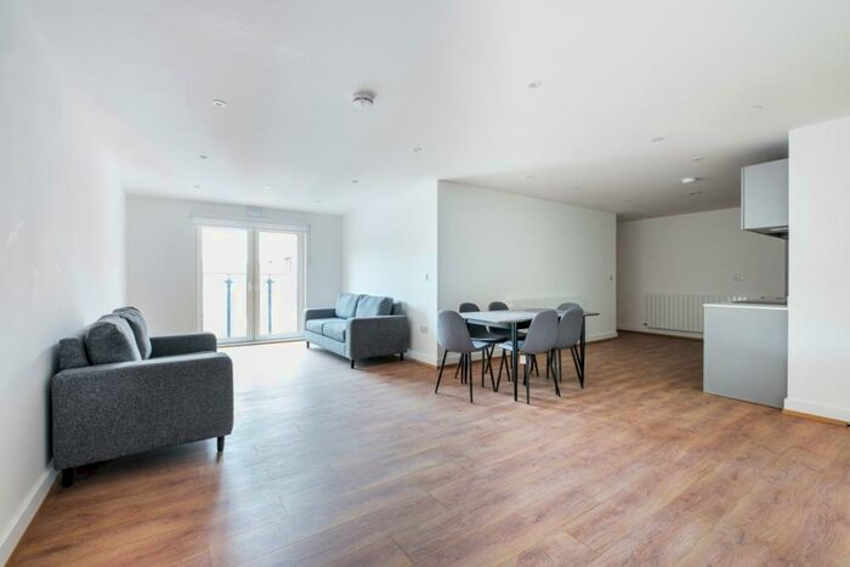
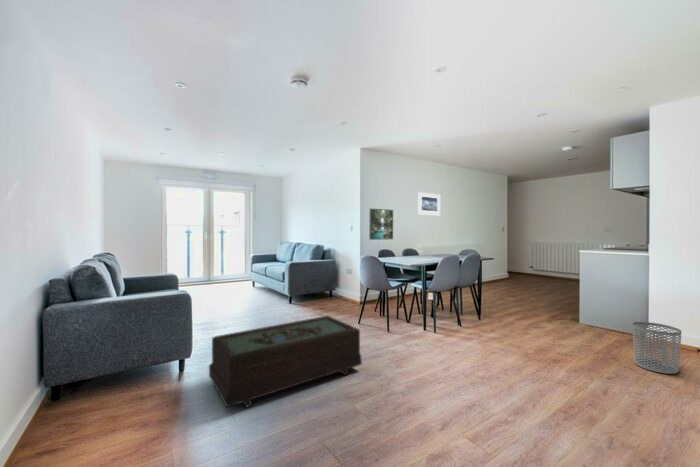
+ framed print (429, 204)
+ coffee table (288, 353)
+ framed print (381, 224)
+ waste bin (655, 347)
